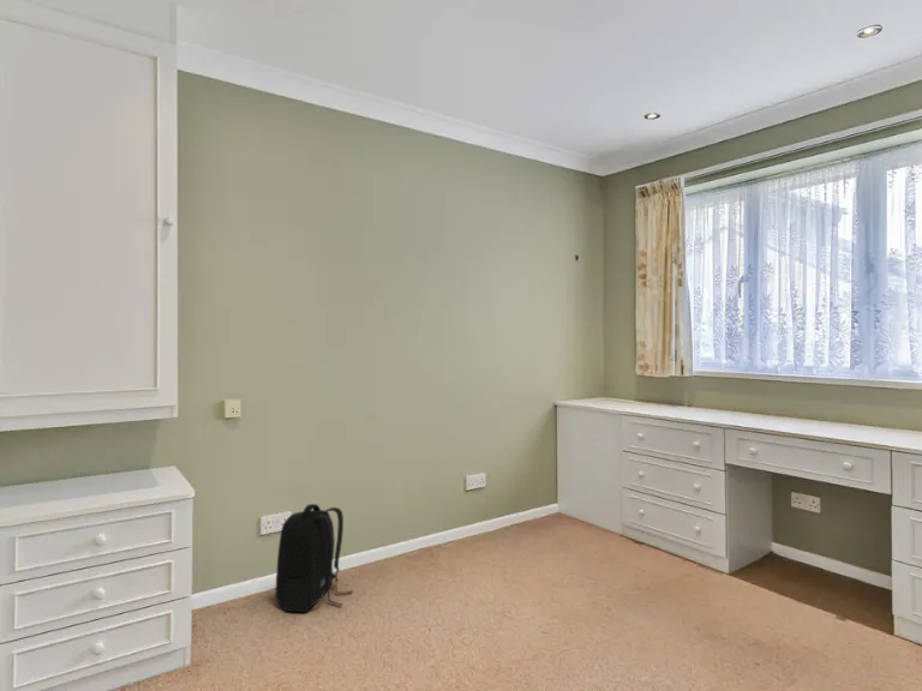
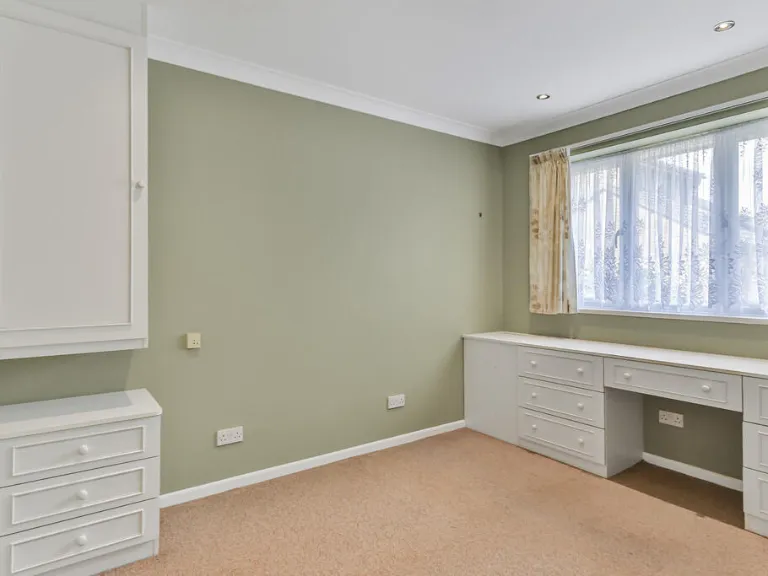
- backpack (316, 551)
